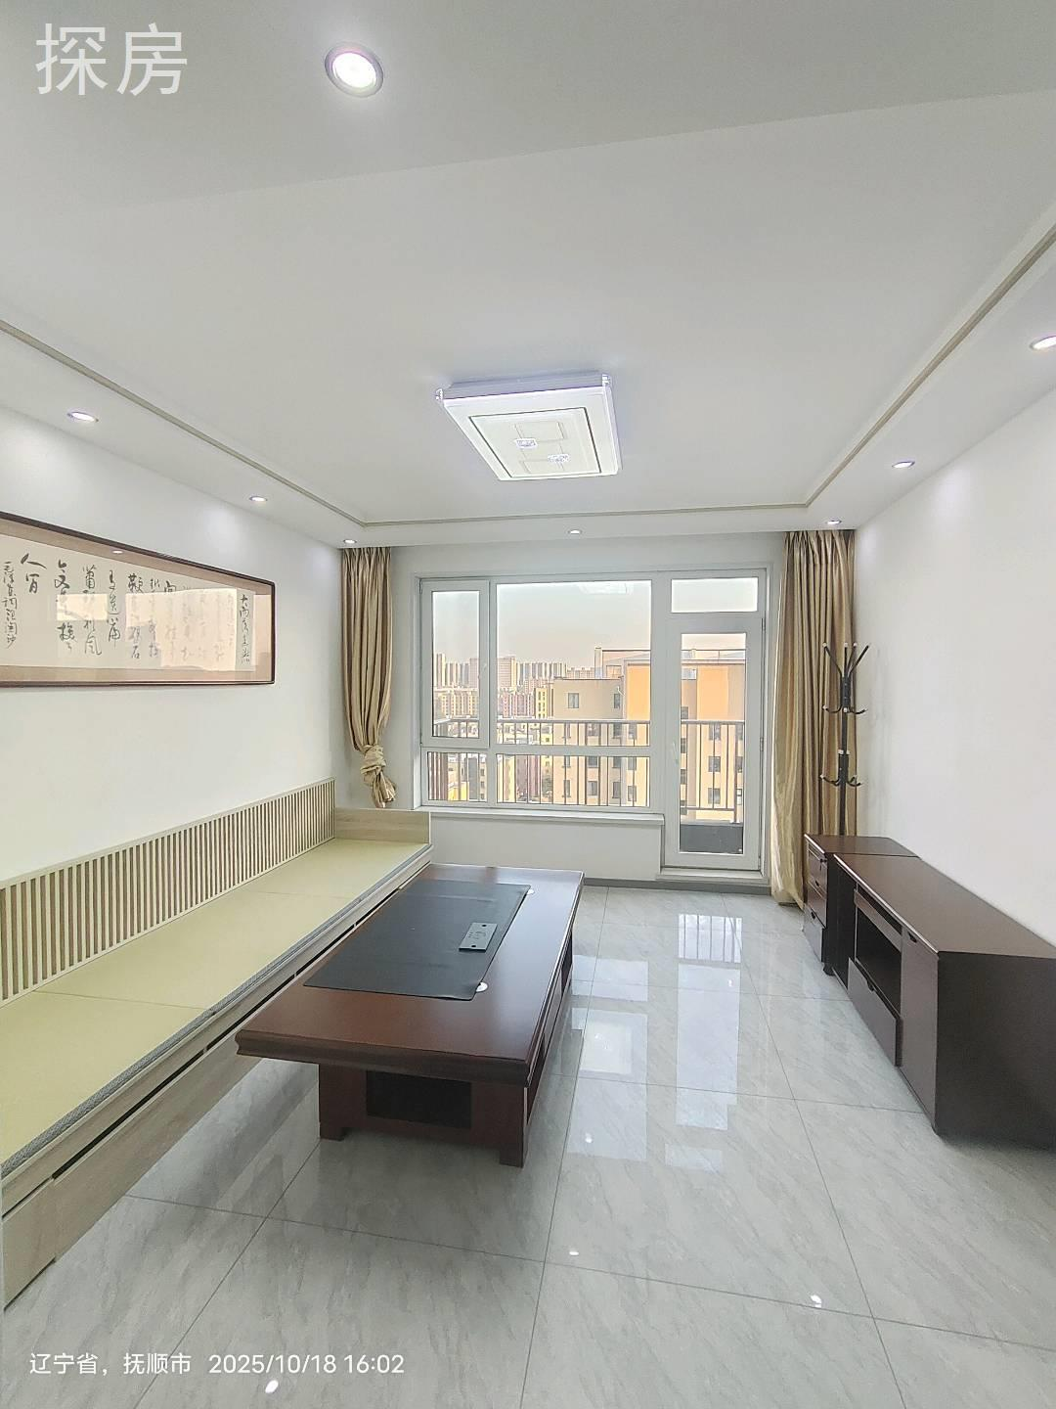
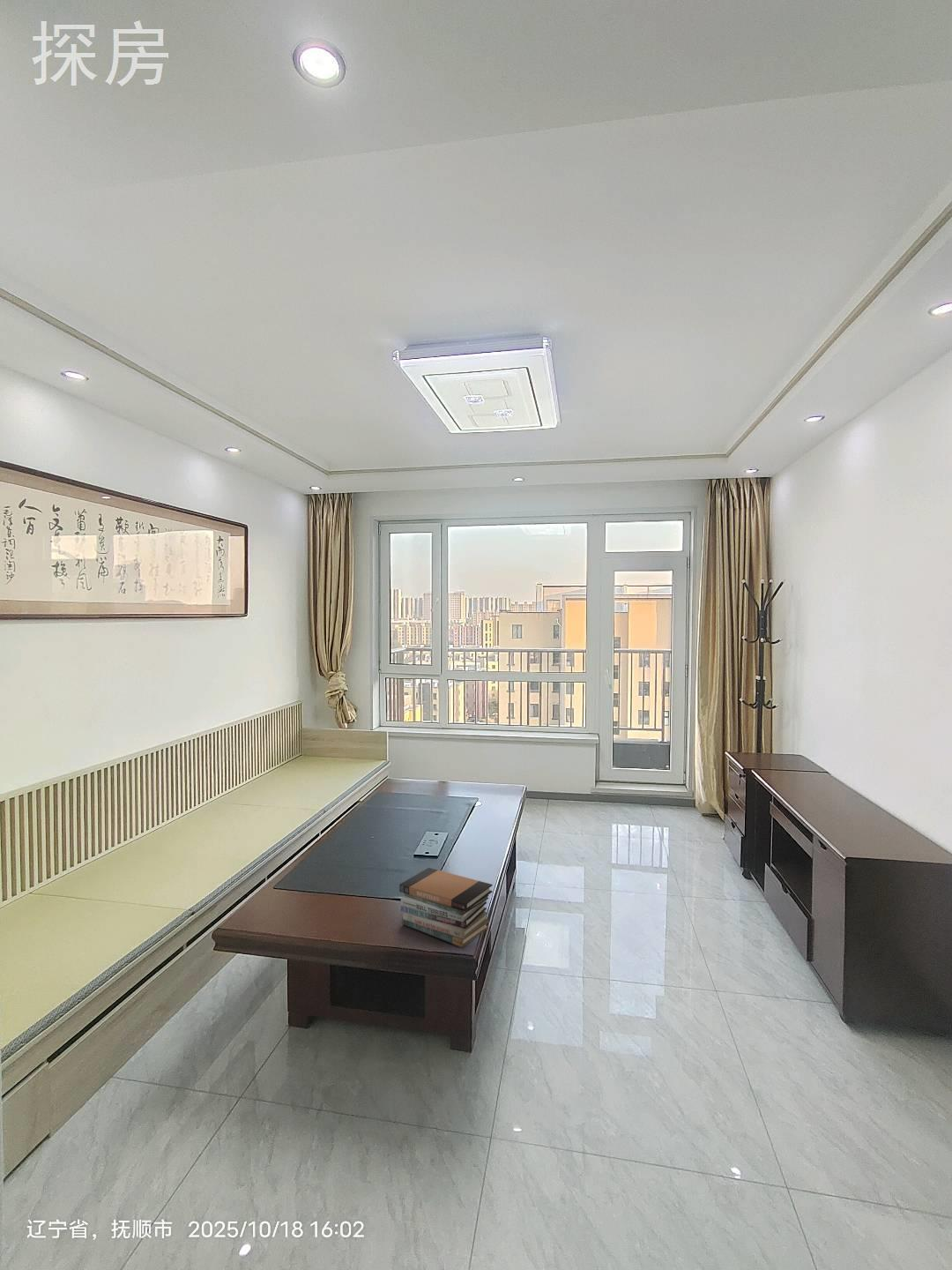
+ book stack (444, 904)
